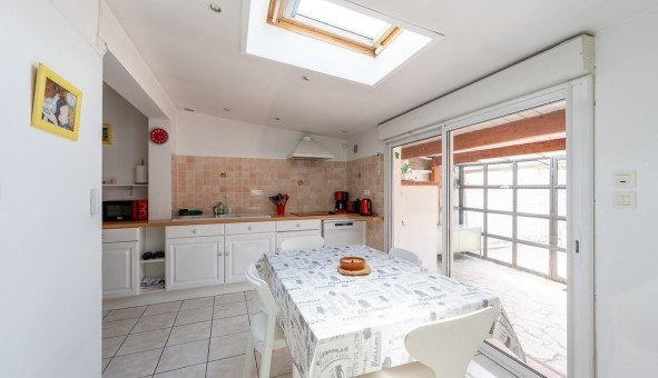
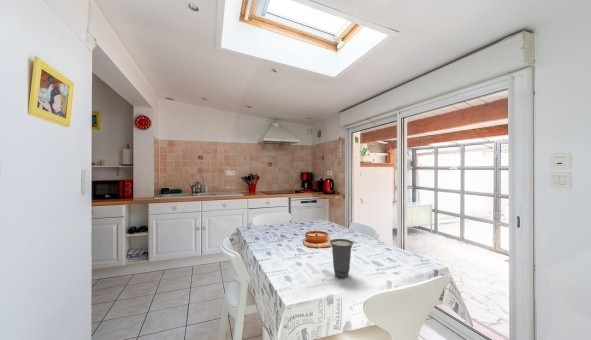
+ cup (341, 258)
